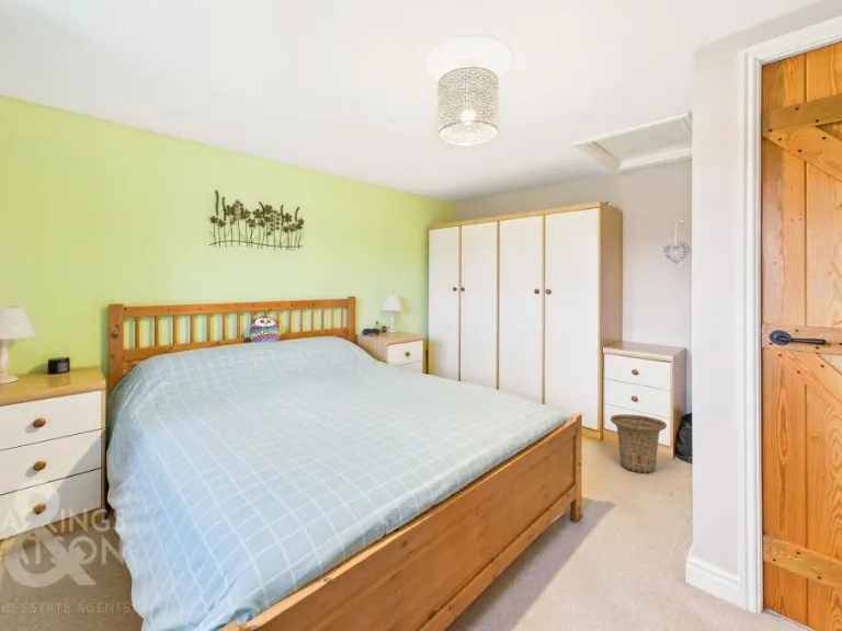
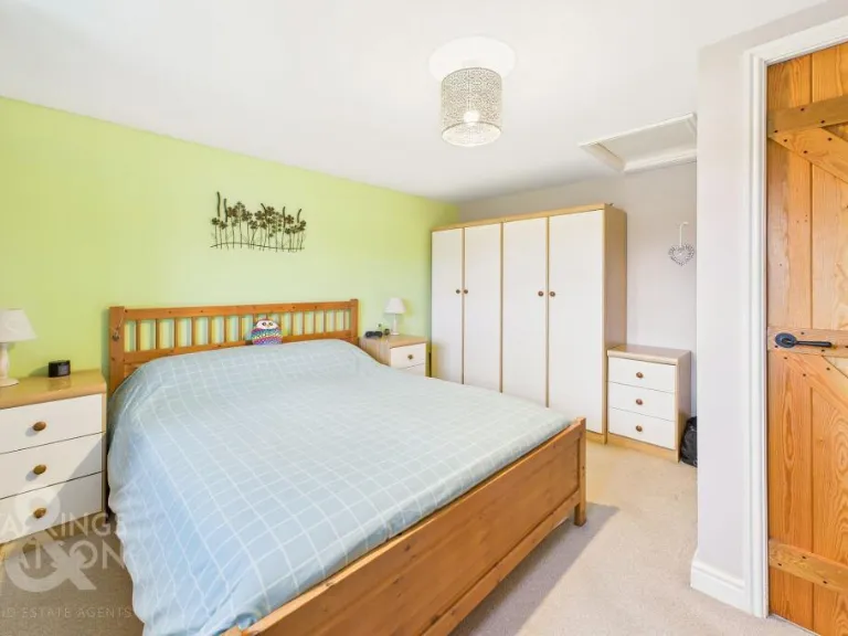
- basket (637, 444)
